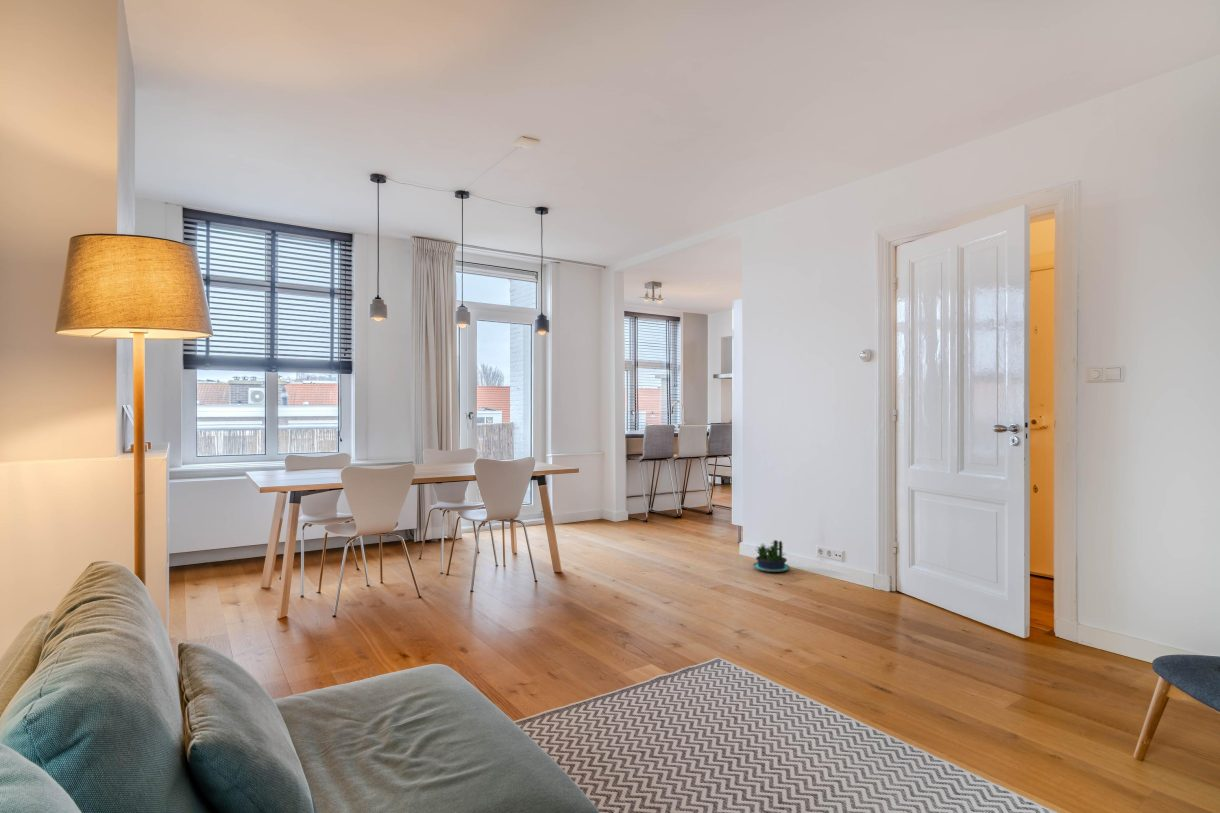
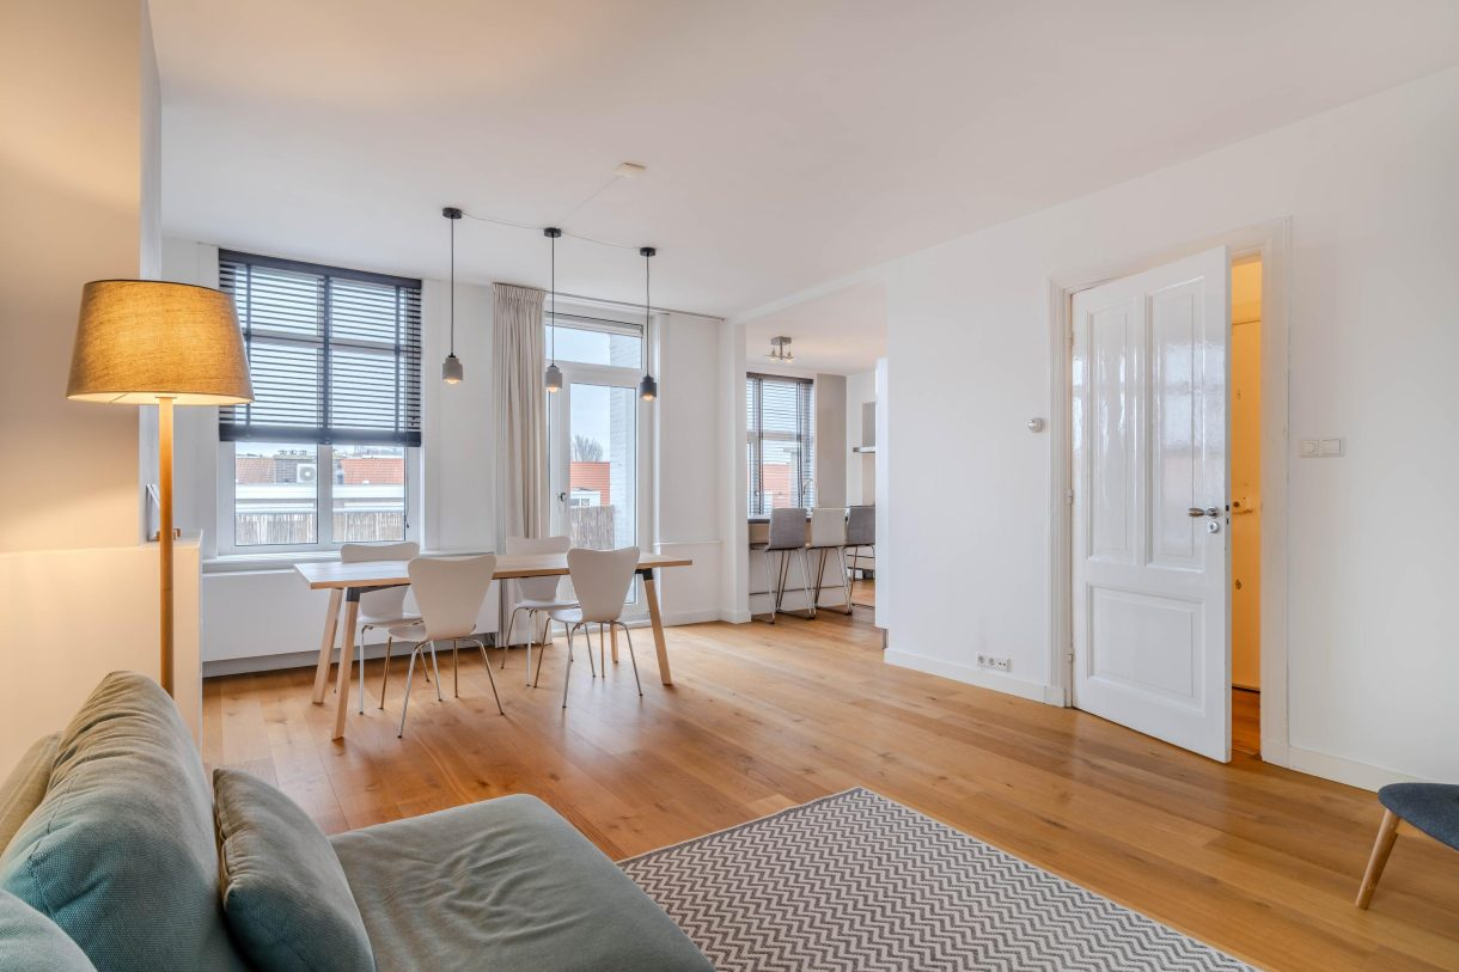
- potted plant (772, 555)
